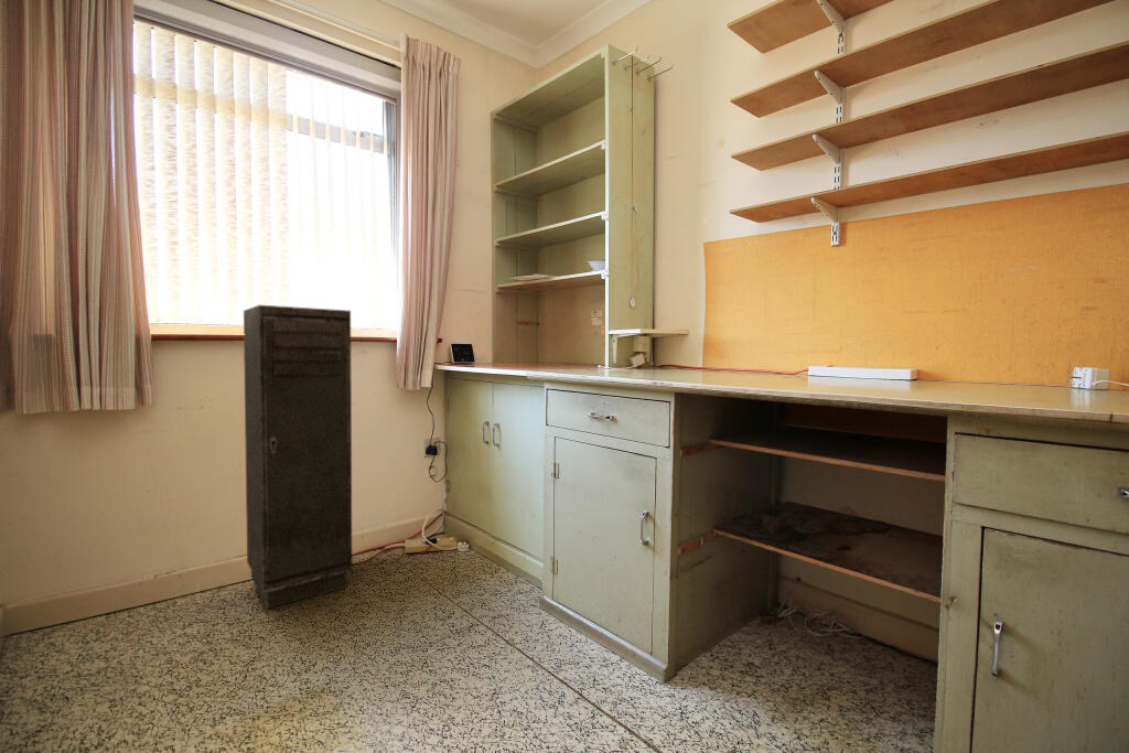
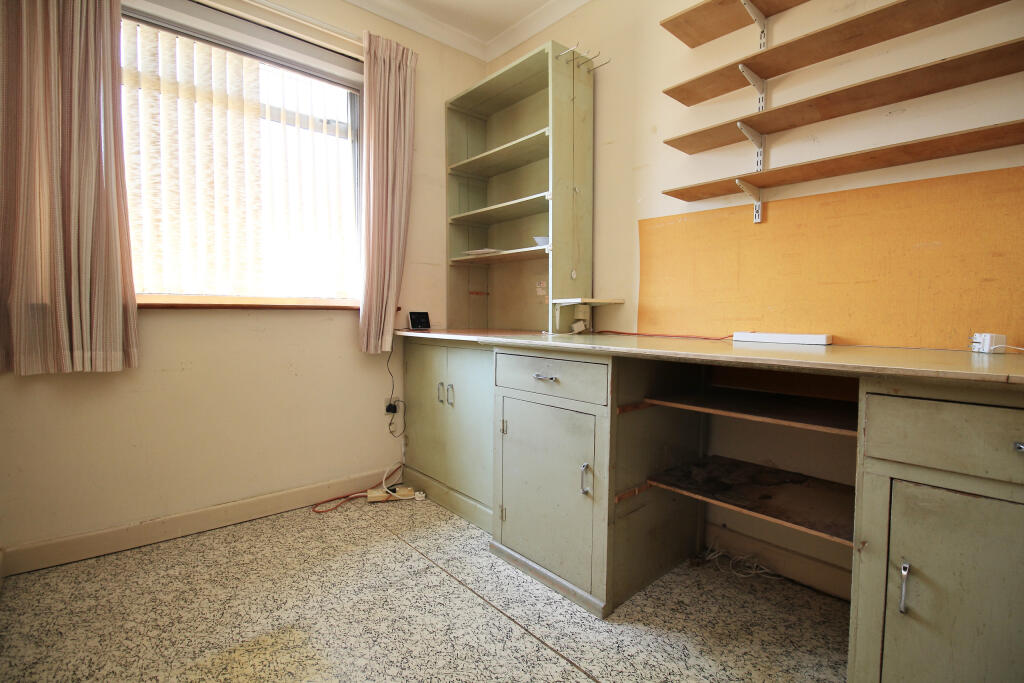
- storage cabinet (298, 448)
